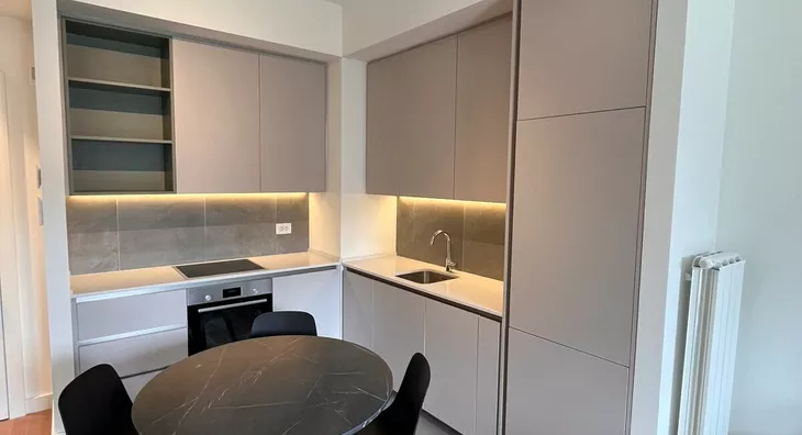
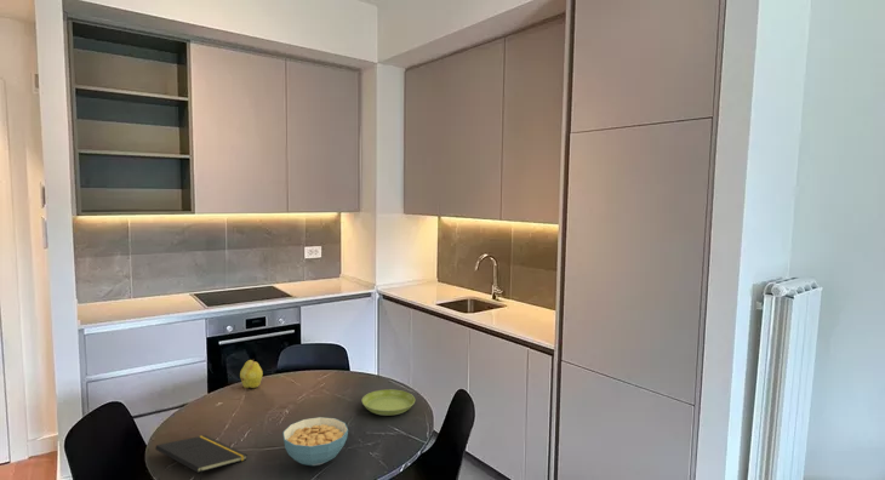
+ fruit (251, 373)
+ notepad (201, 452)
+ cereal bowl (315, 445)
+ saucer (388, 402)
